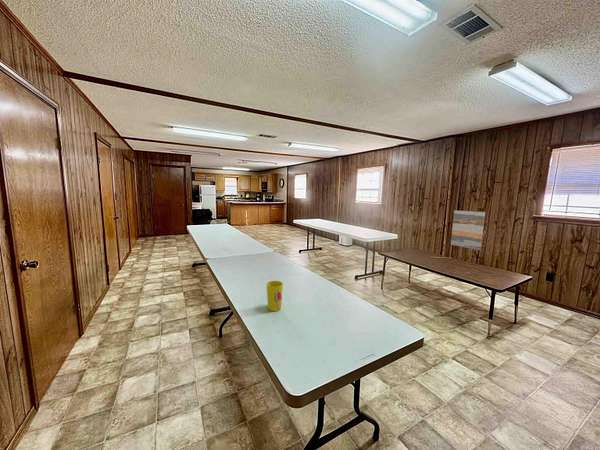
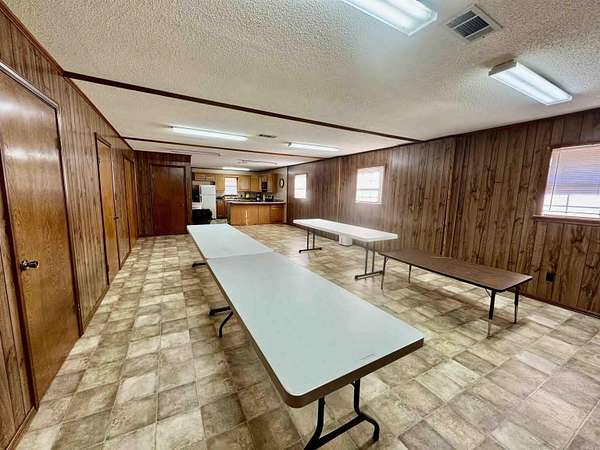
- cup (274, 295)
- wall art (466, 229)
